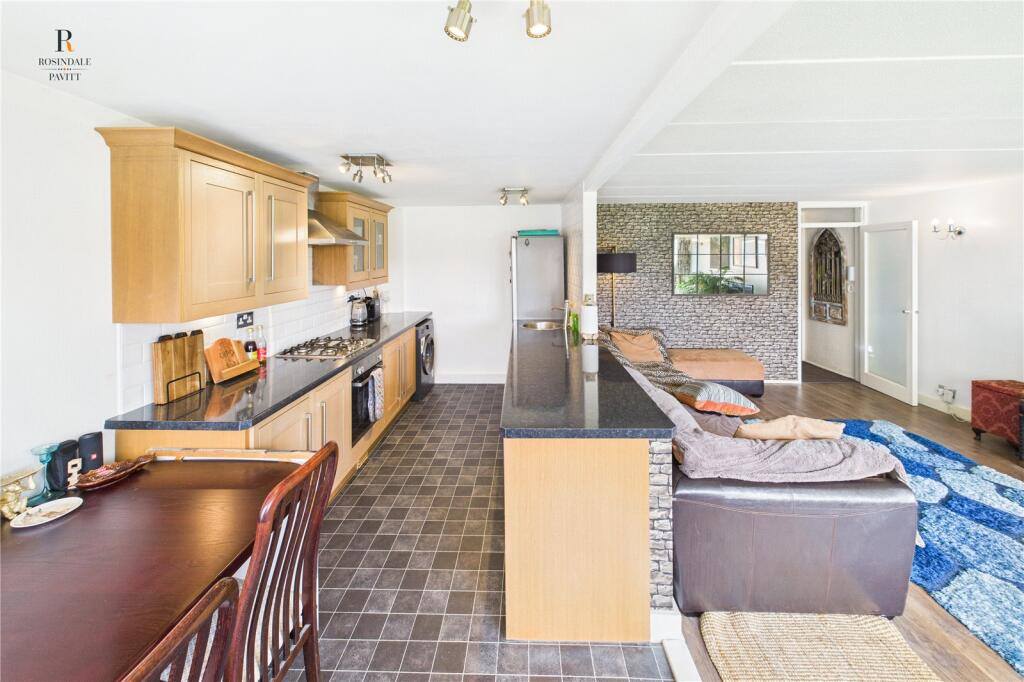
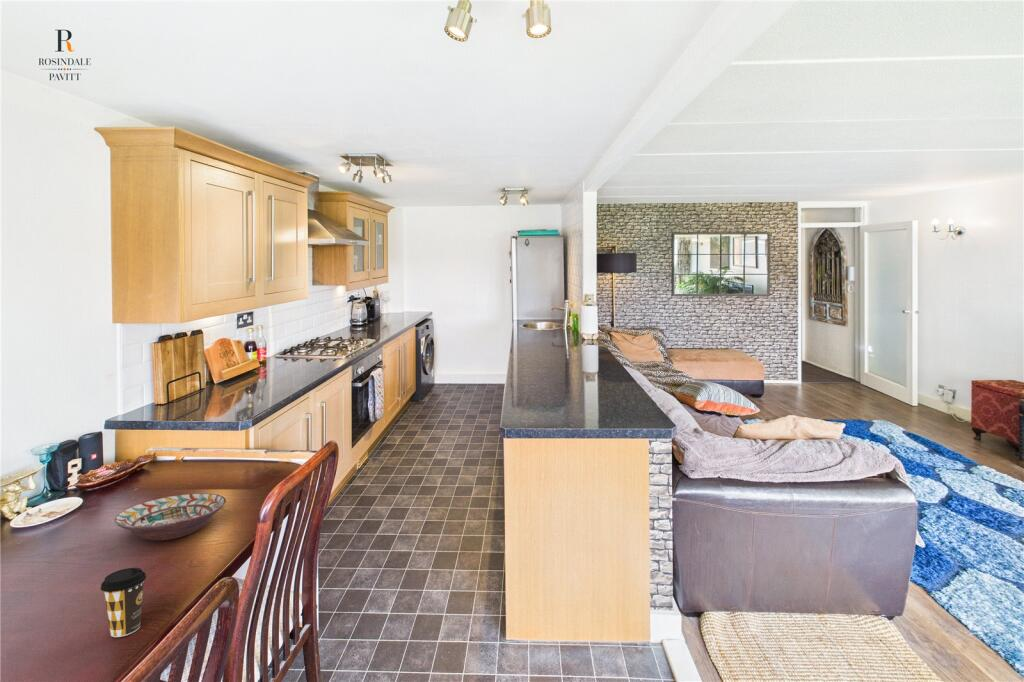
+ coffee cup (124, 602)
+ decorative bowl (173, 519)
